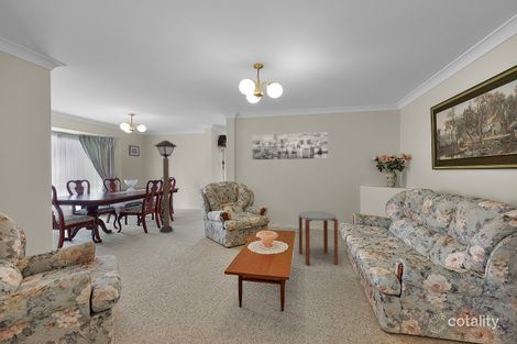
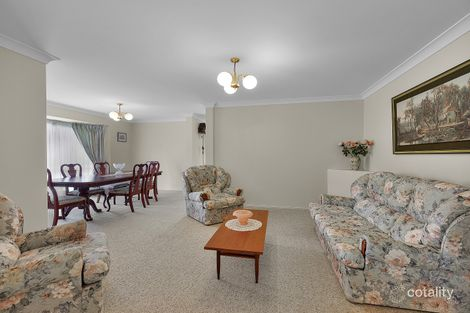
- side table (323, 236)
- wall art (288, 146)
- floor lamp (166, 186)
